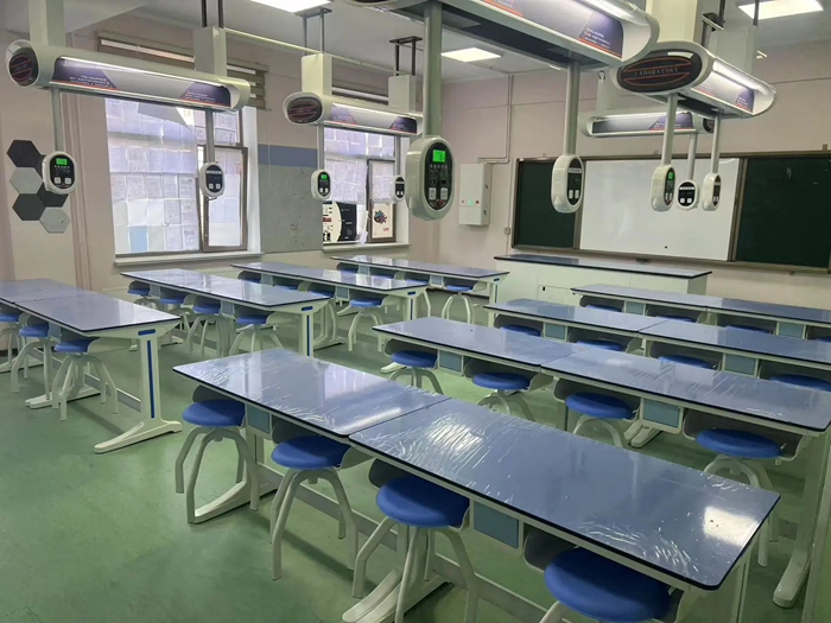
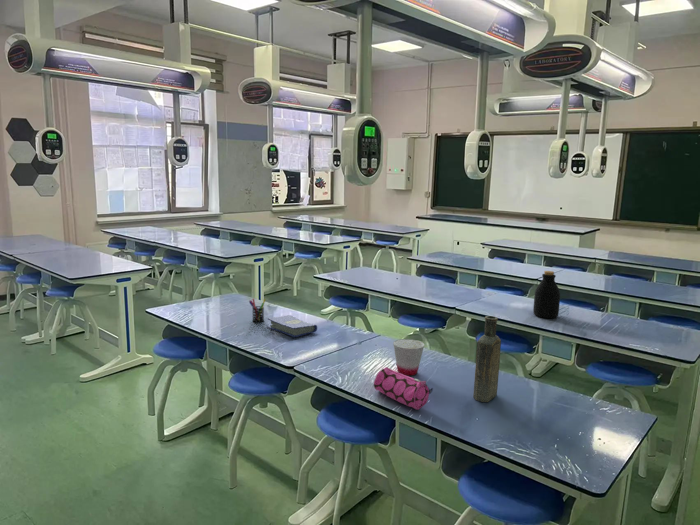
+ pen holder (258, 309)
+ hardcover book (292, 325)
+ cup (408, 358)
+ bottle (547, 293)
+ bottle (487, 357)
+ pencil case (401, 386)
